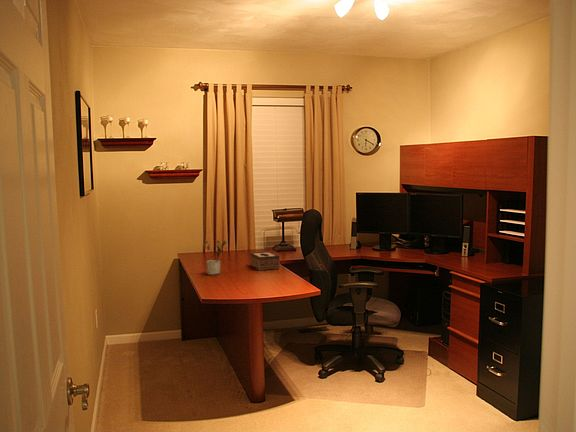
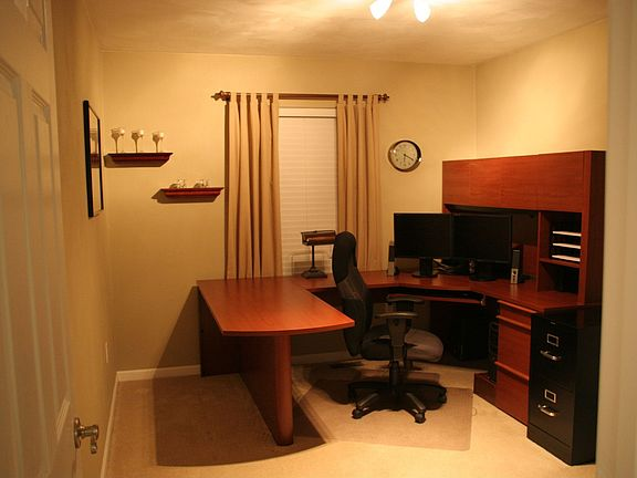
- potted plant (213, 255)
- tissue box (264, 260)
